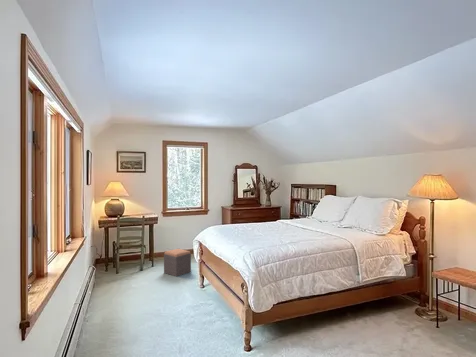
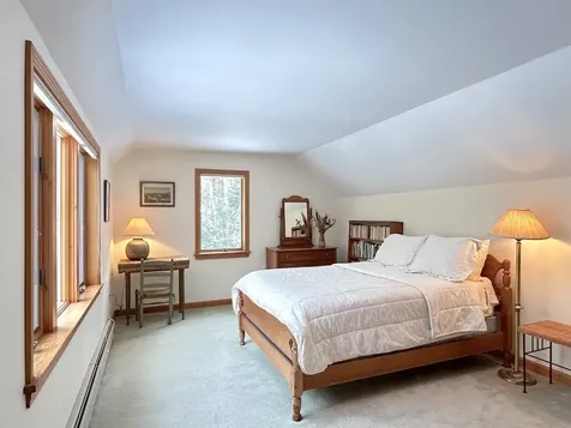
- footstool (177, 261)
